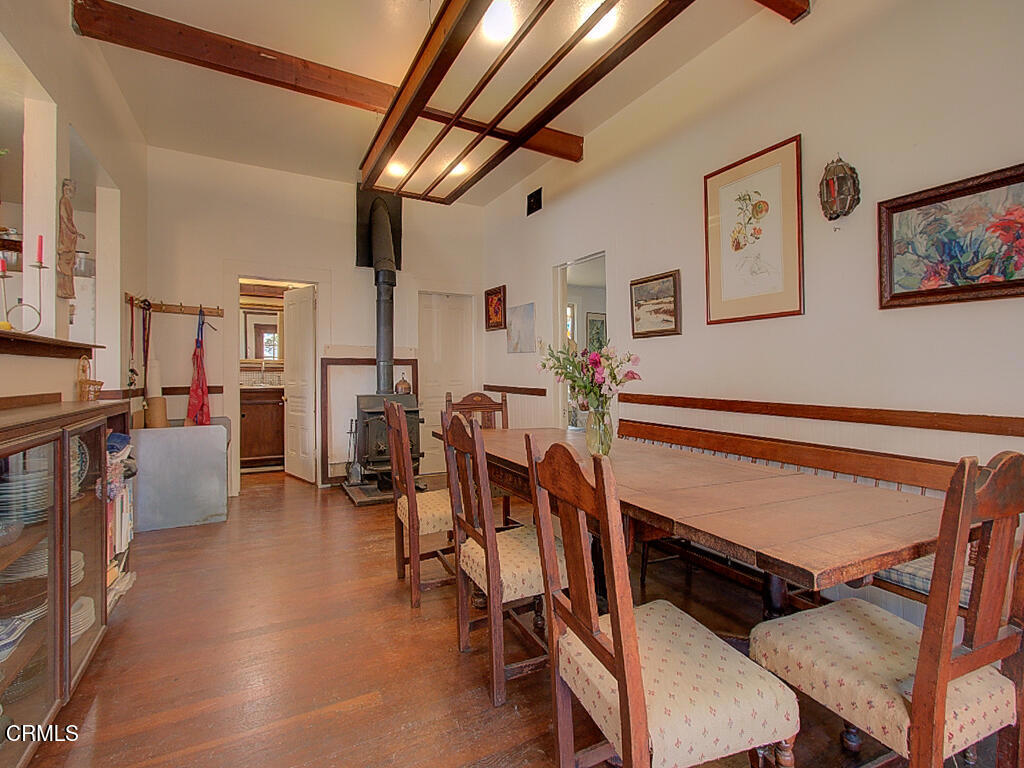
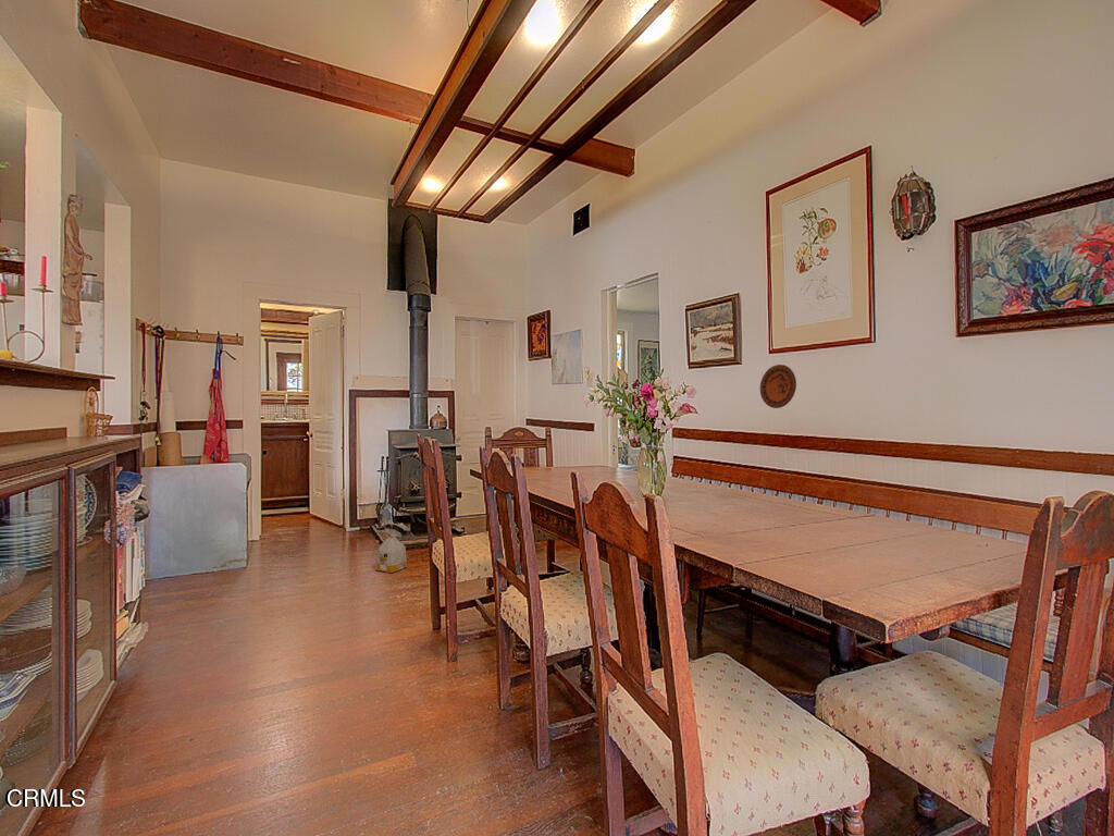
+ decorative plate (778, 386)
+ bag (392, 543)
